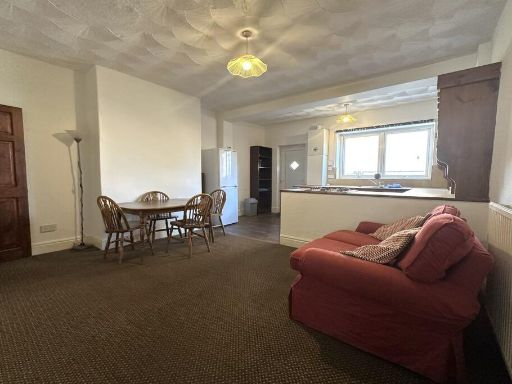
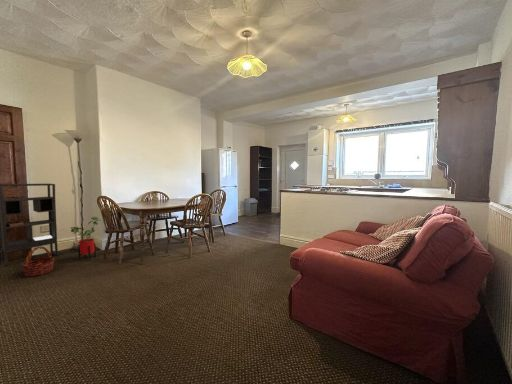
+ basket (38, 259)
+ house plant (88, 237)
+ bookshelf (29, 222)
